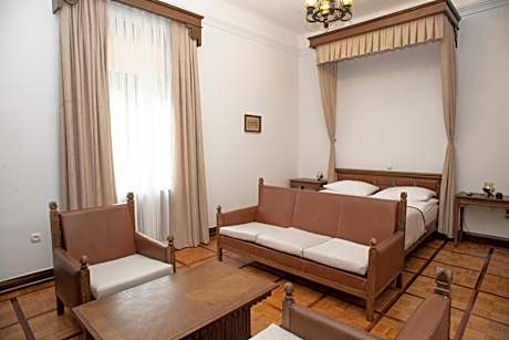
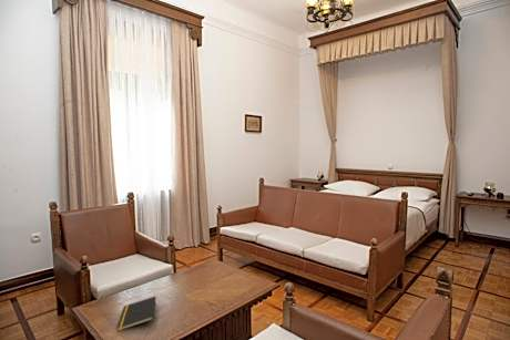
+ notepad (137, 312)
